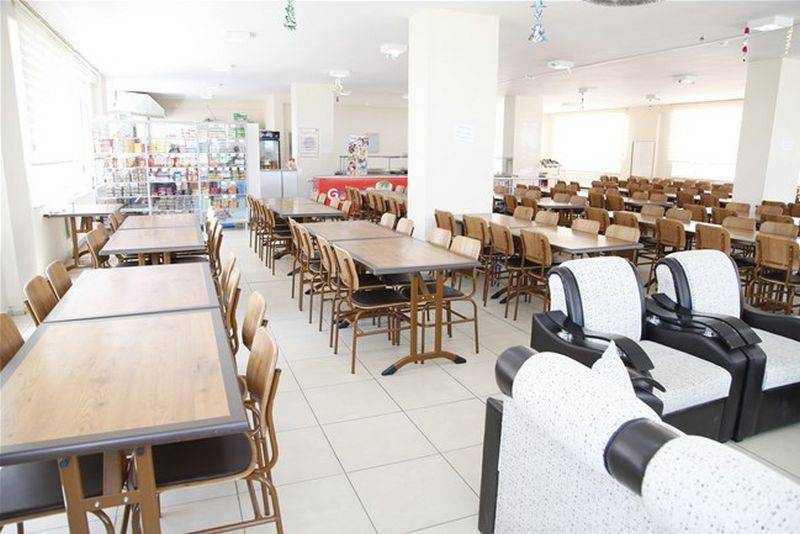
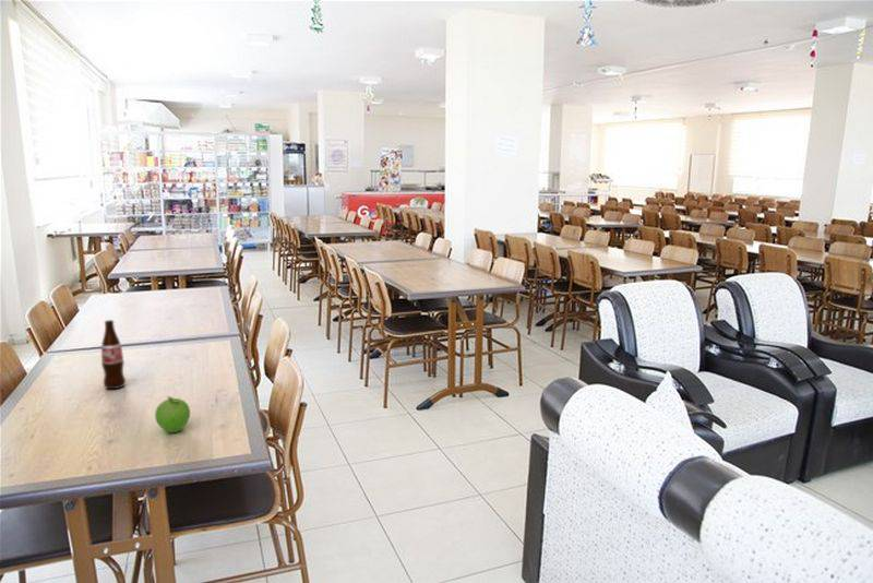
+ bottle (111, 354)
+ fruit (172, 413)
